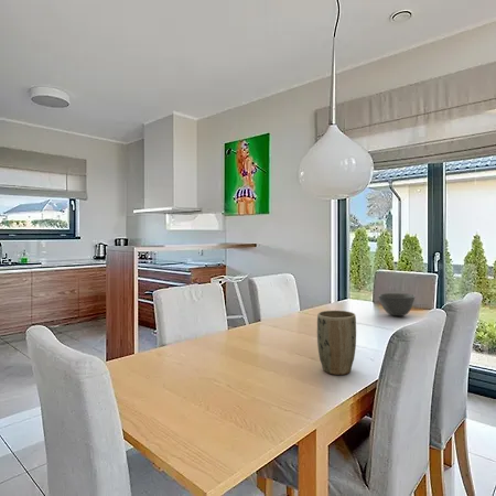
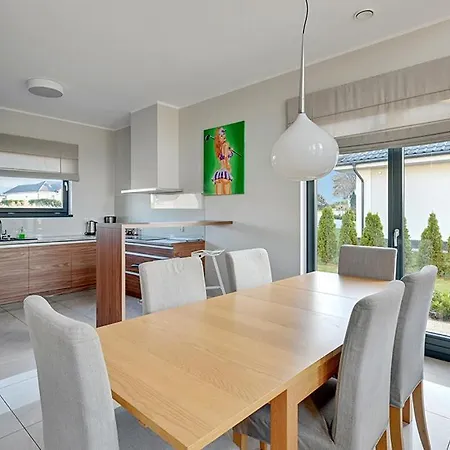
- plant pot (336, 342)
- bowl (396, 304)
